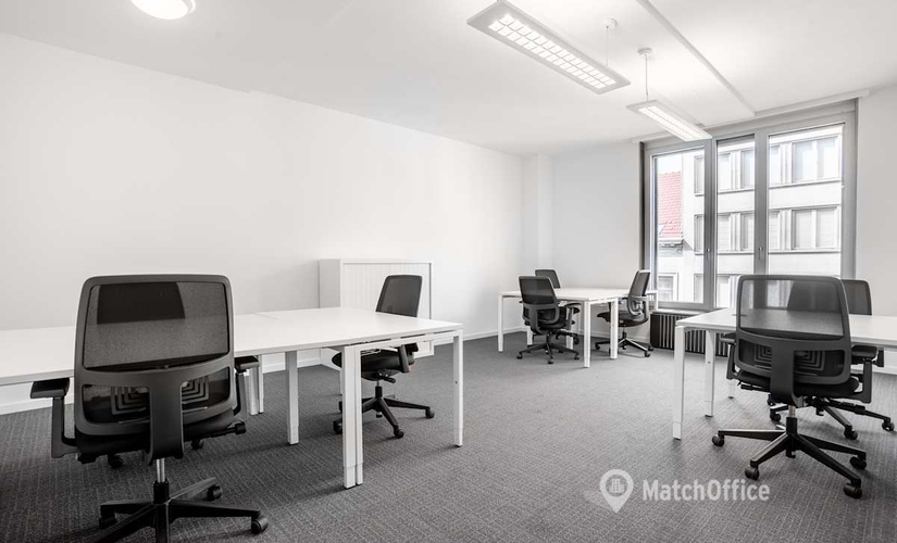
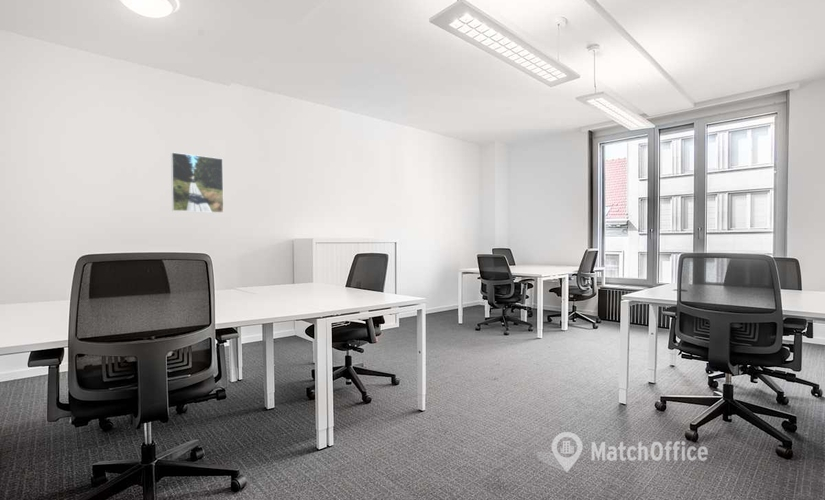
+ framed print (198, 183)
